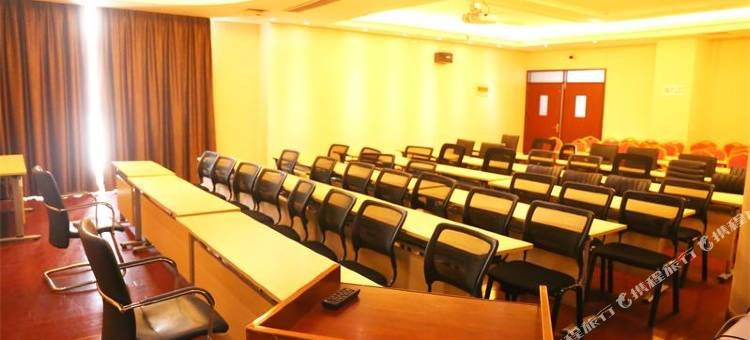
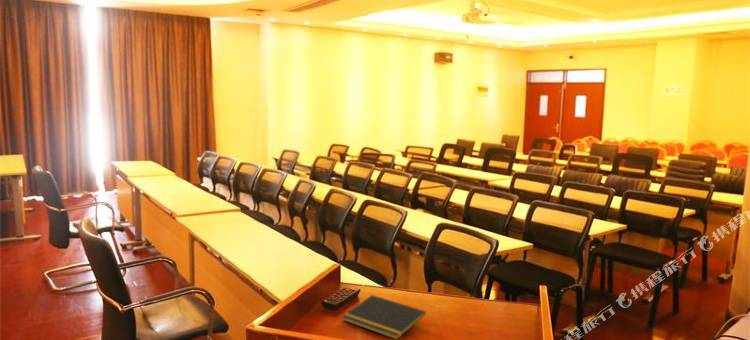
+ notepad (383, 315)
